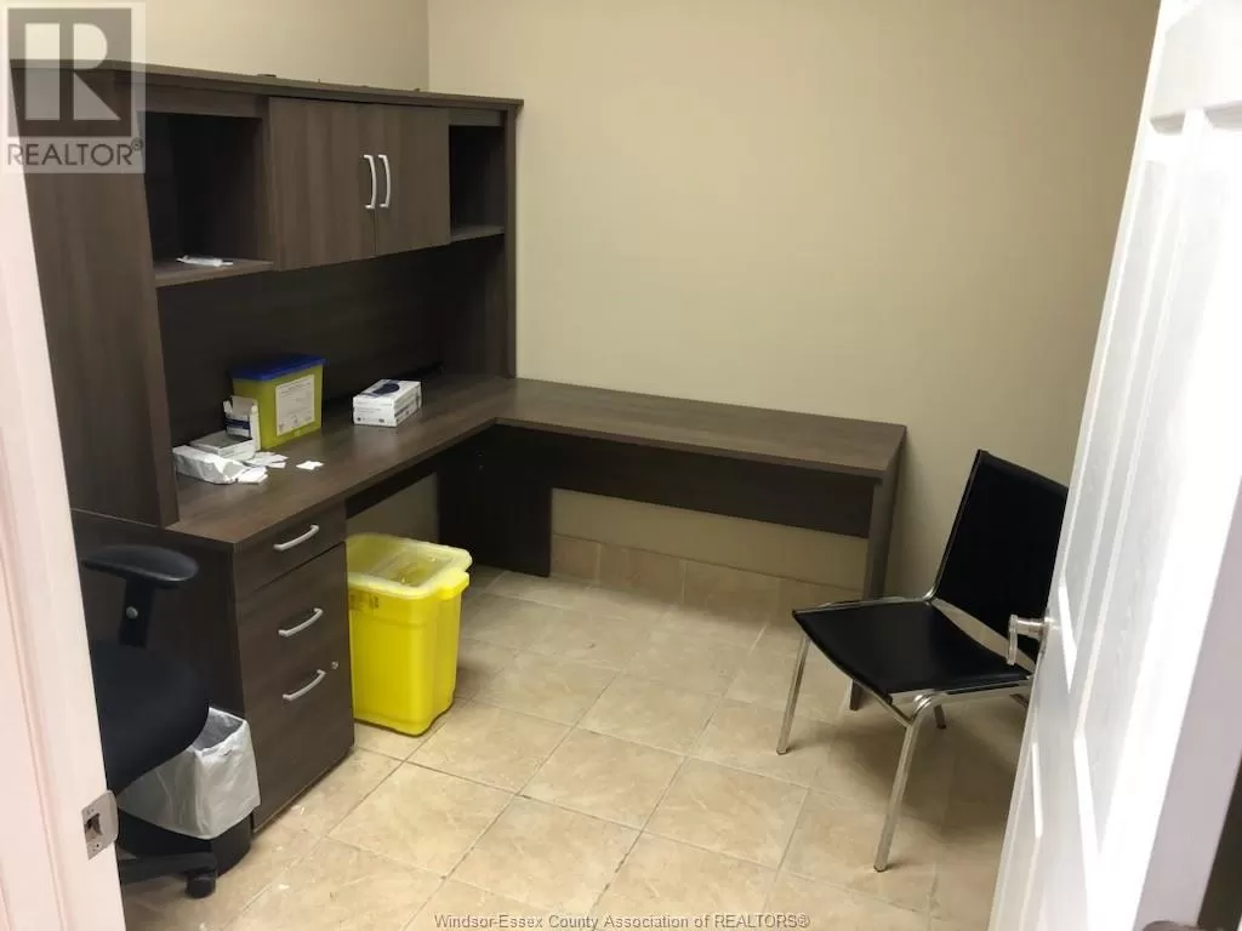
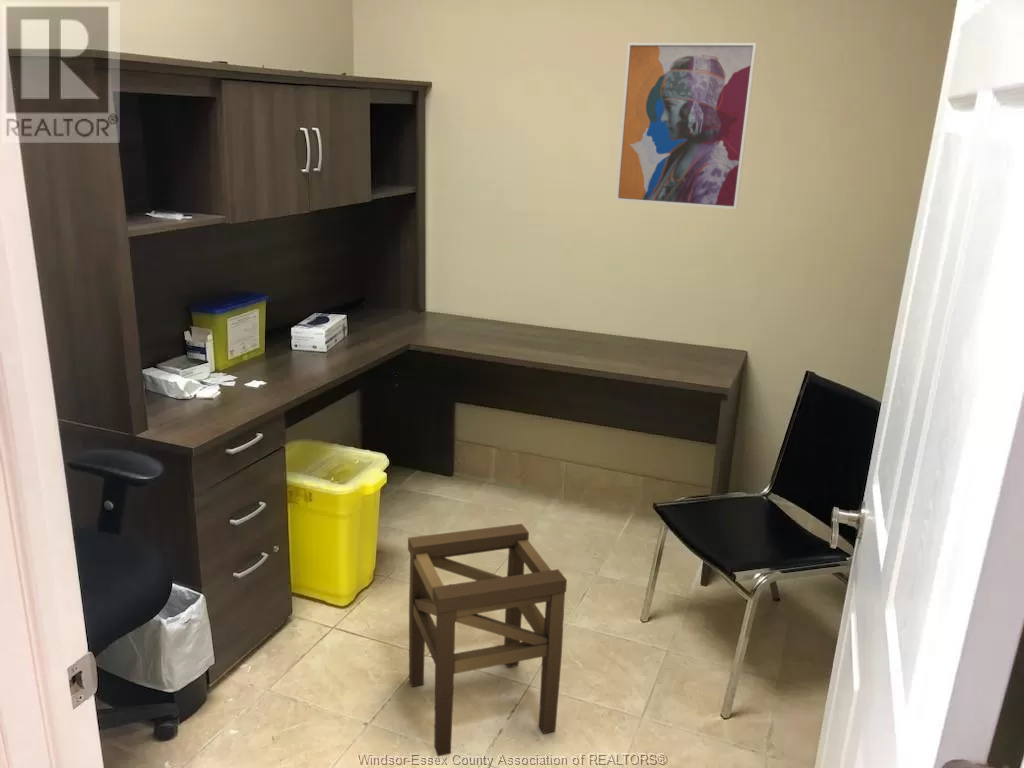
+ wall art (682, 126)
+ stool (481, 629)
